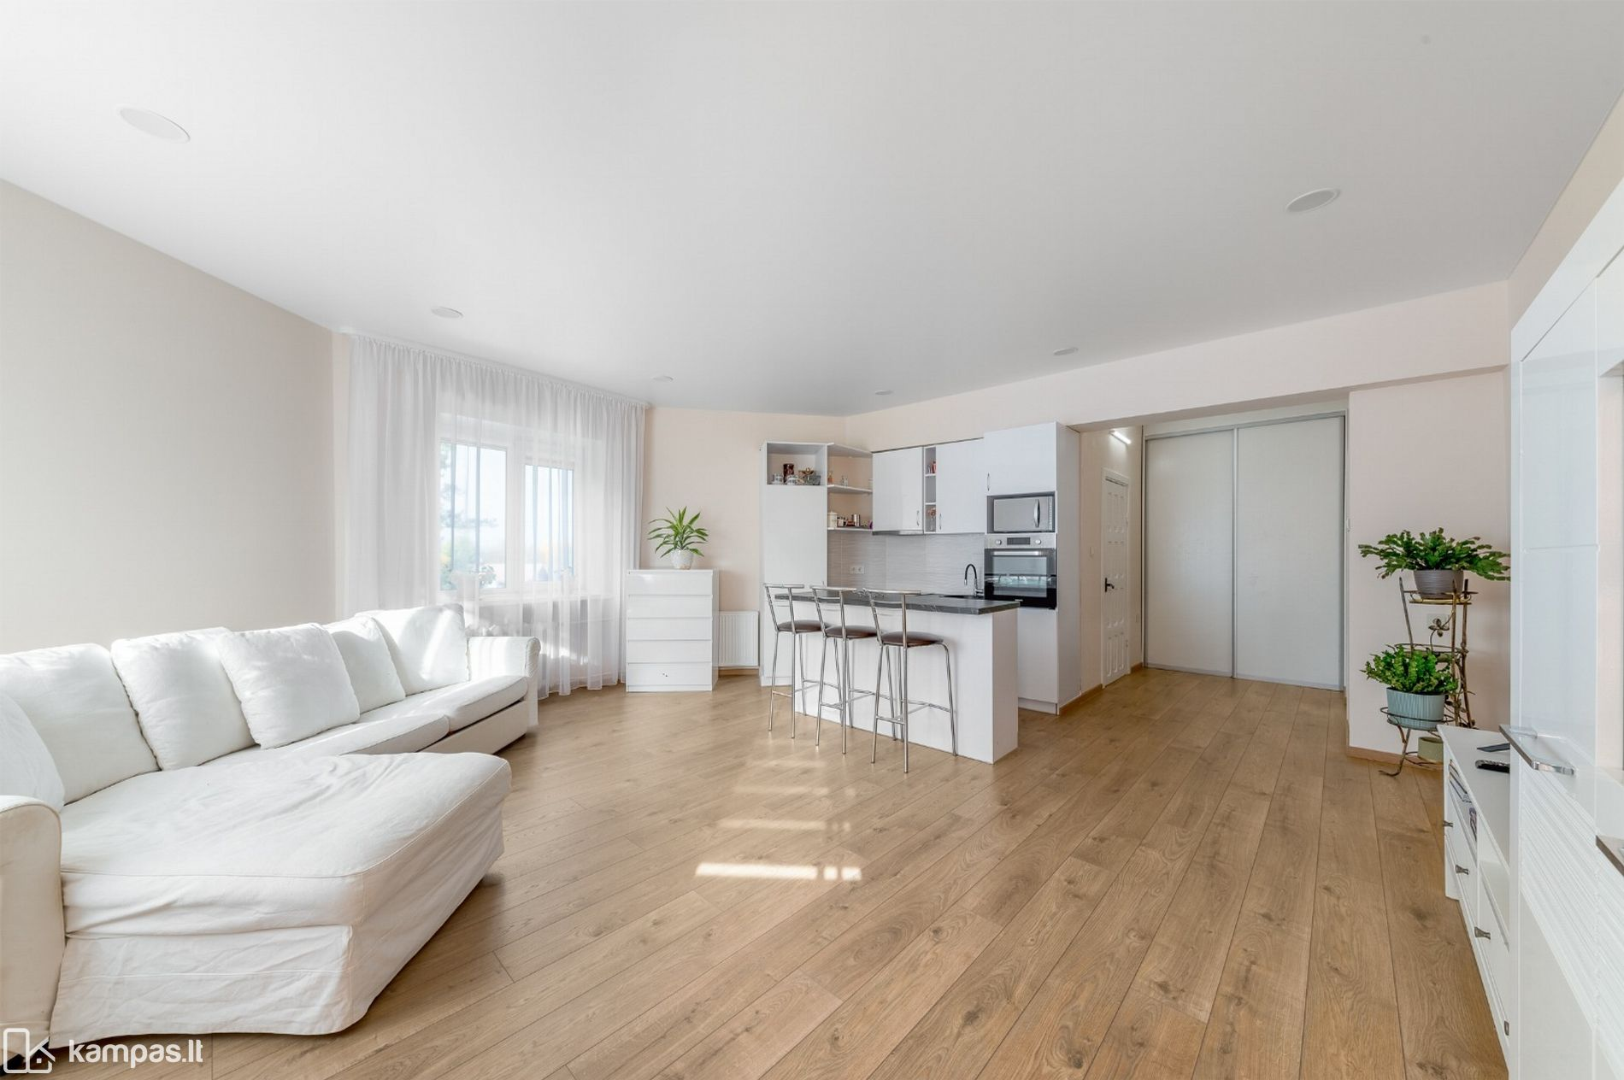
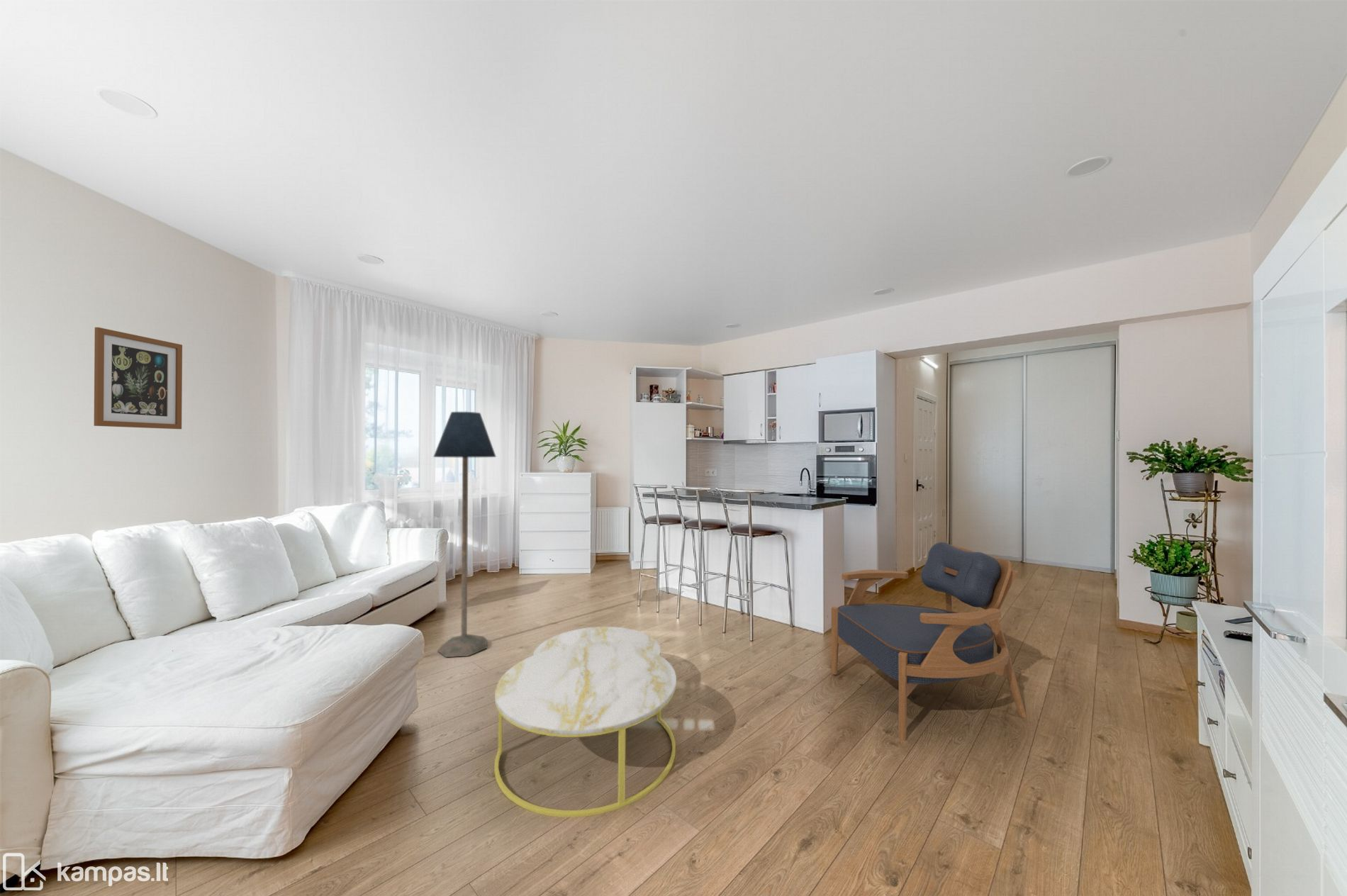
+ coffee table (593, 690)
+ wall art (141, 382)
+ floor lamp (464, 530)
+ armchair (925, 622)
